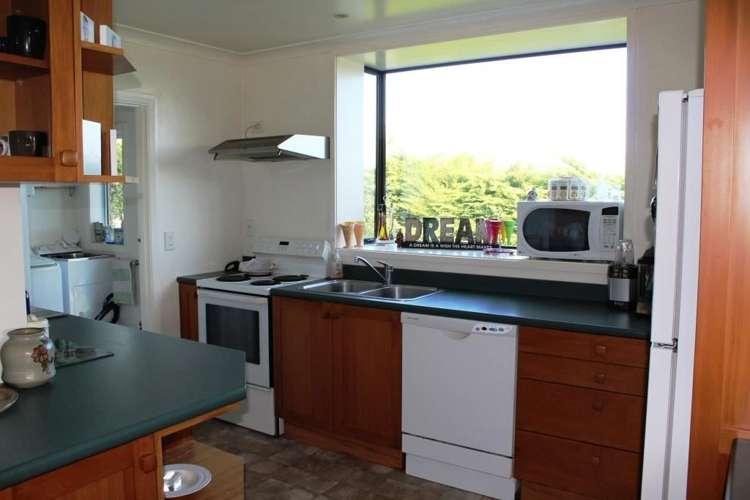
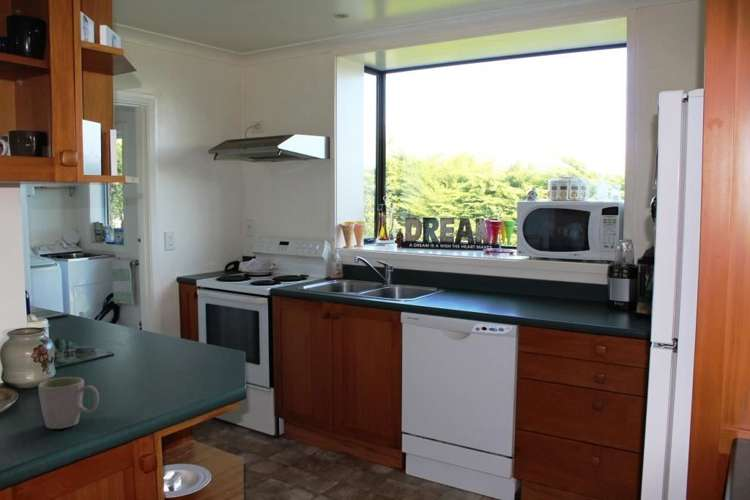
+ mug (70, 402)
